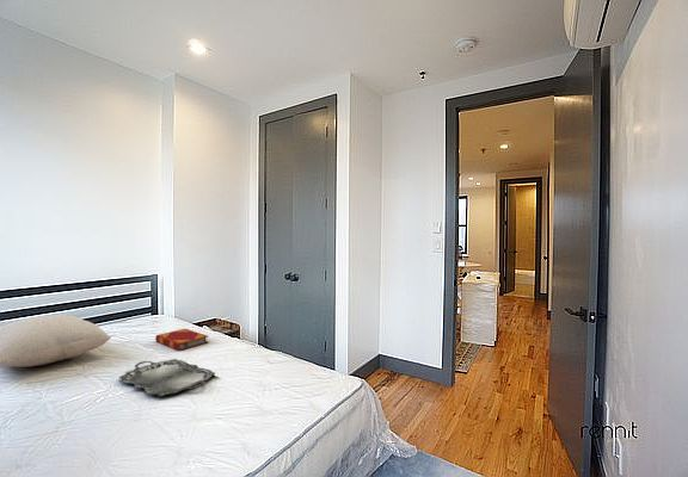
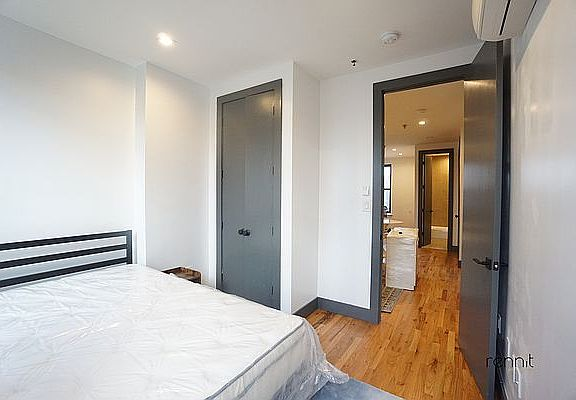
- serving tray (167, 374)
- hardback book (182, 339)
- pillow (45, 337)
